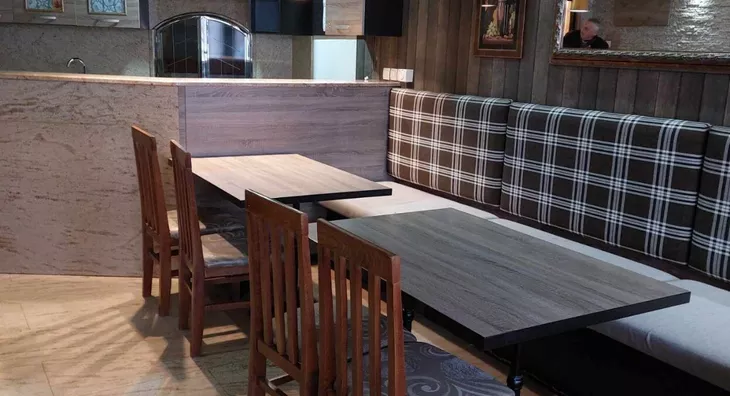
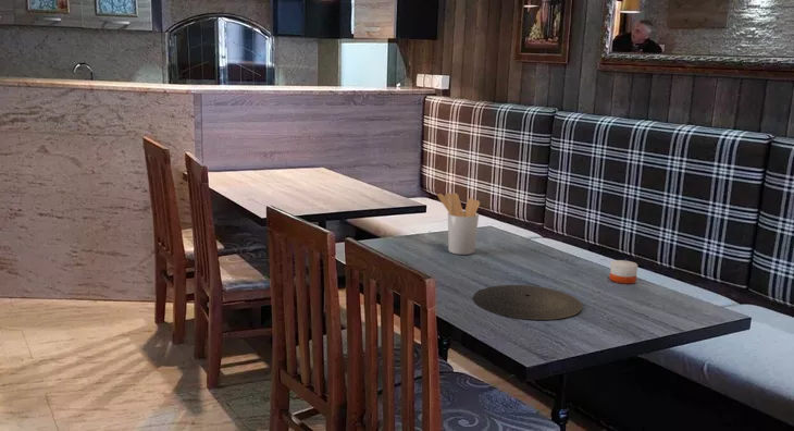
+ candle (624, 262)
+ plate (526, 298)
+ utensil holder (457, 221)
